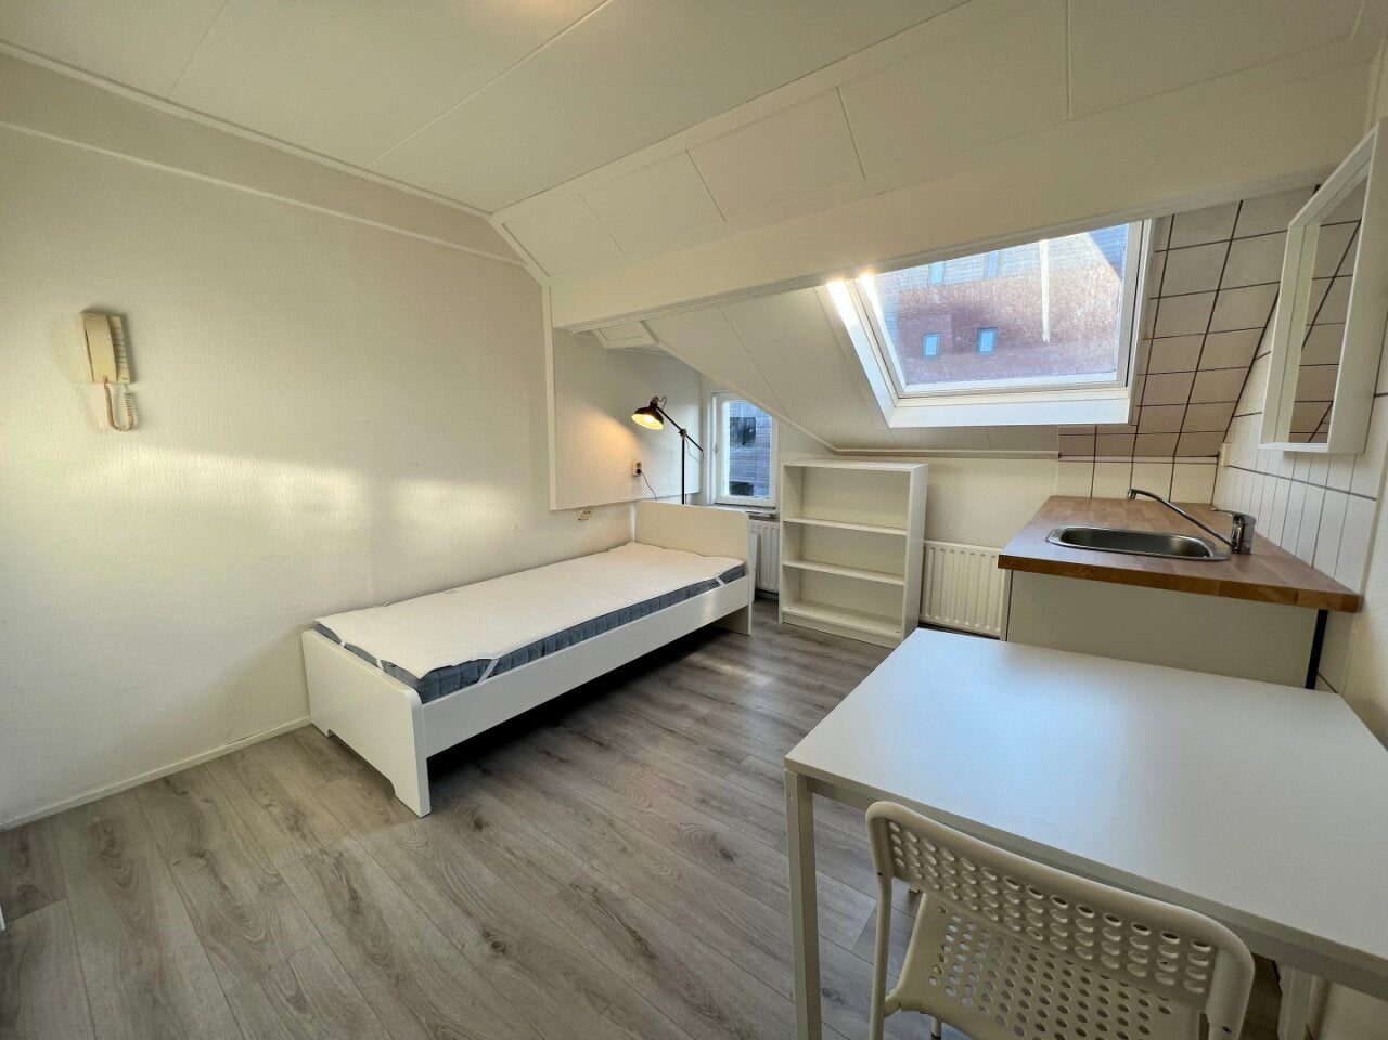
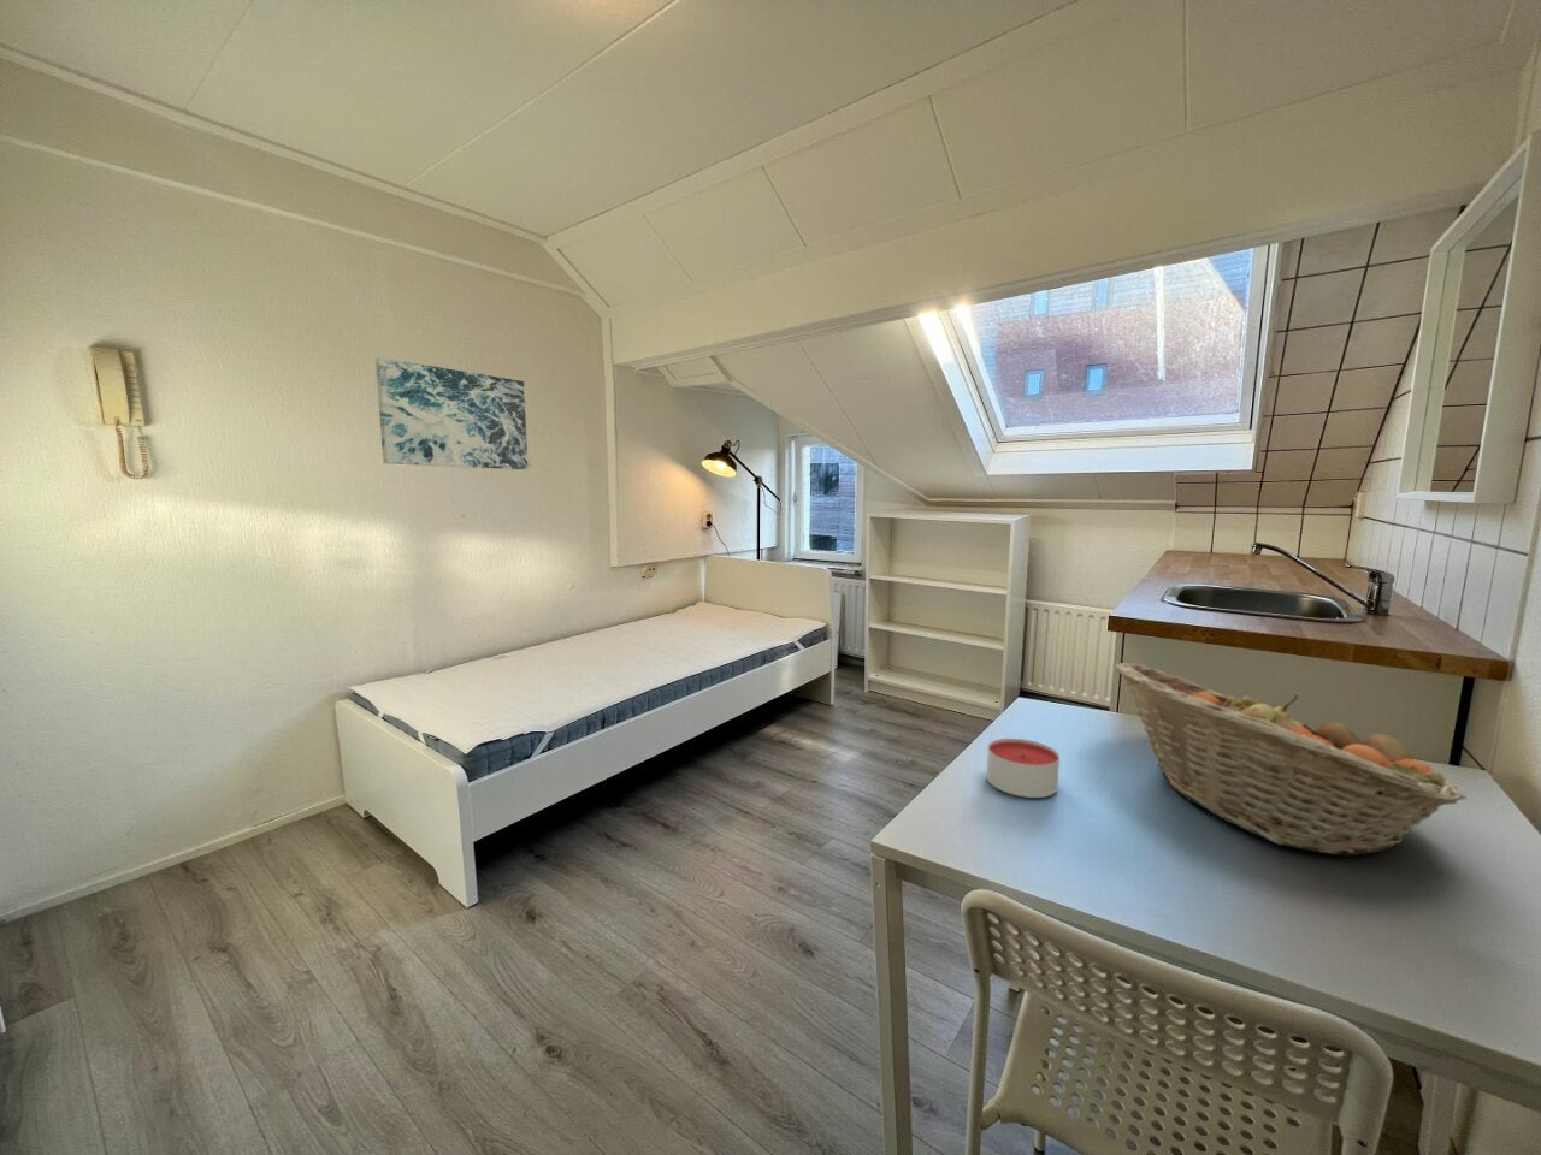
+ candle (1022, 766)
+ fruit basket (1257, 741)
+ wall art (459, 419)
